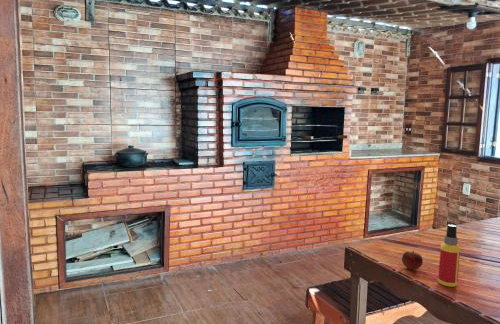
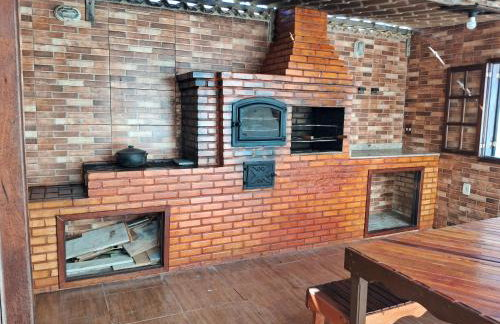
- spray bottle (449, 254)
- fruit (412, 259)
